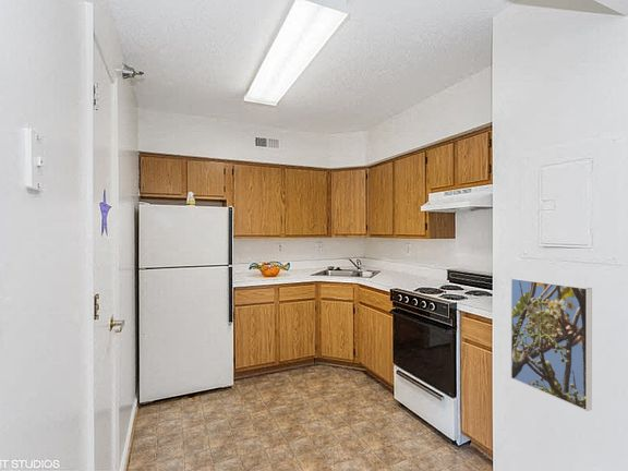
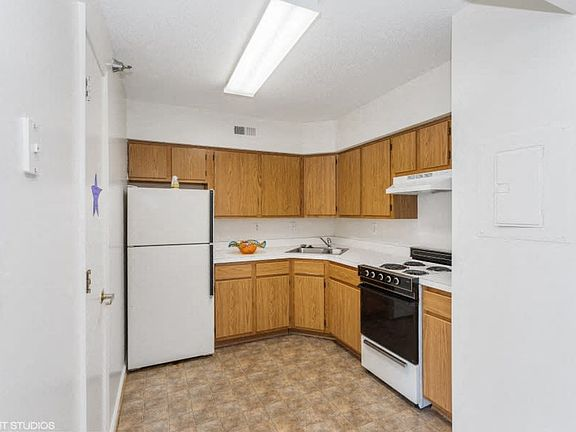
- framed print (547, 337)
